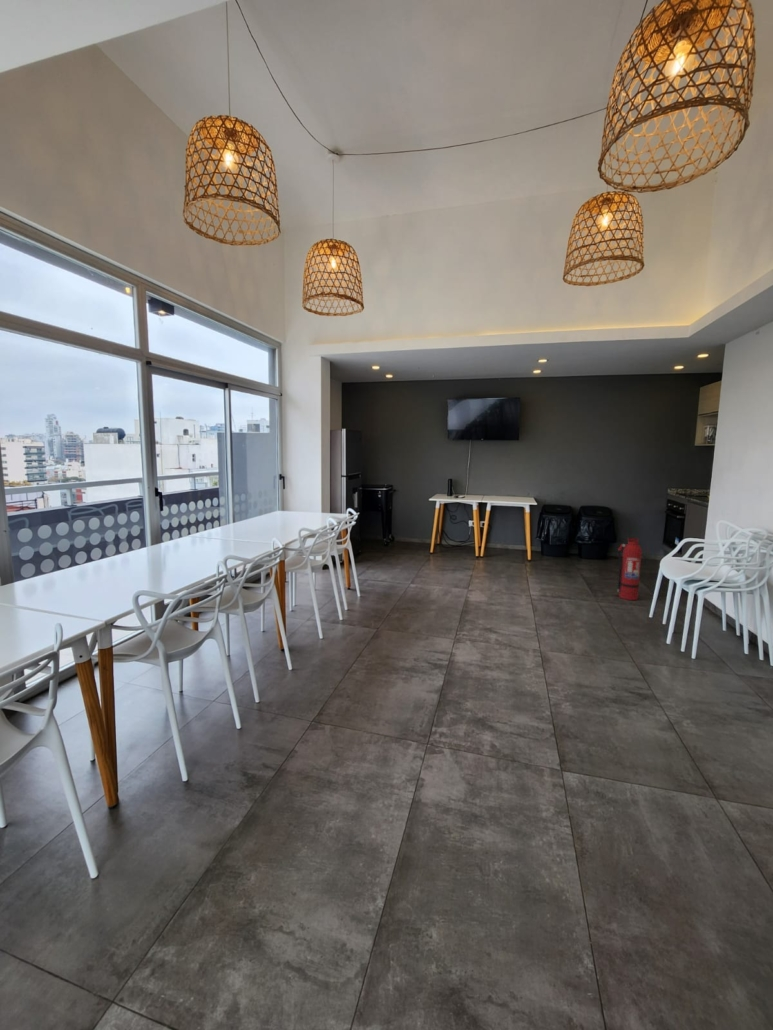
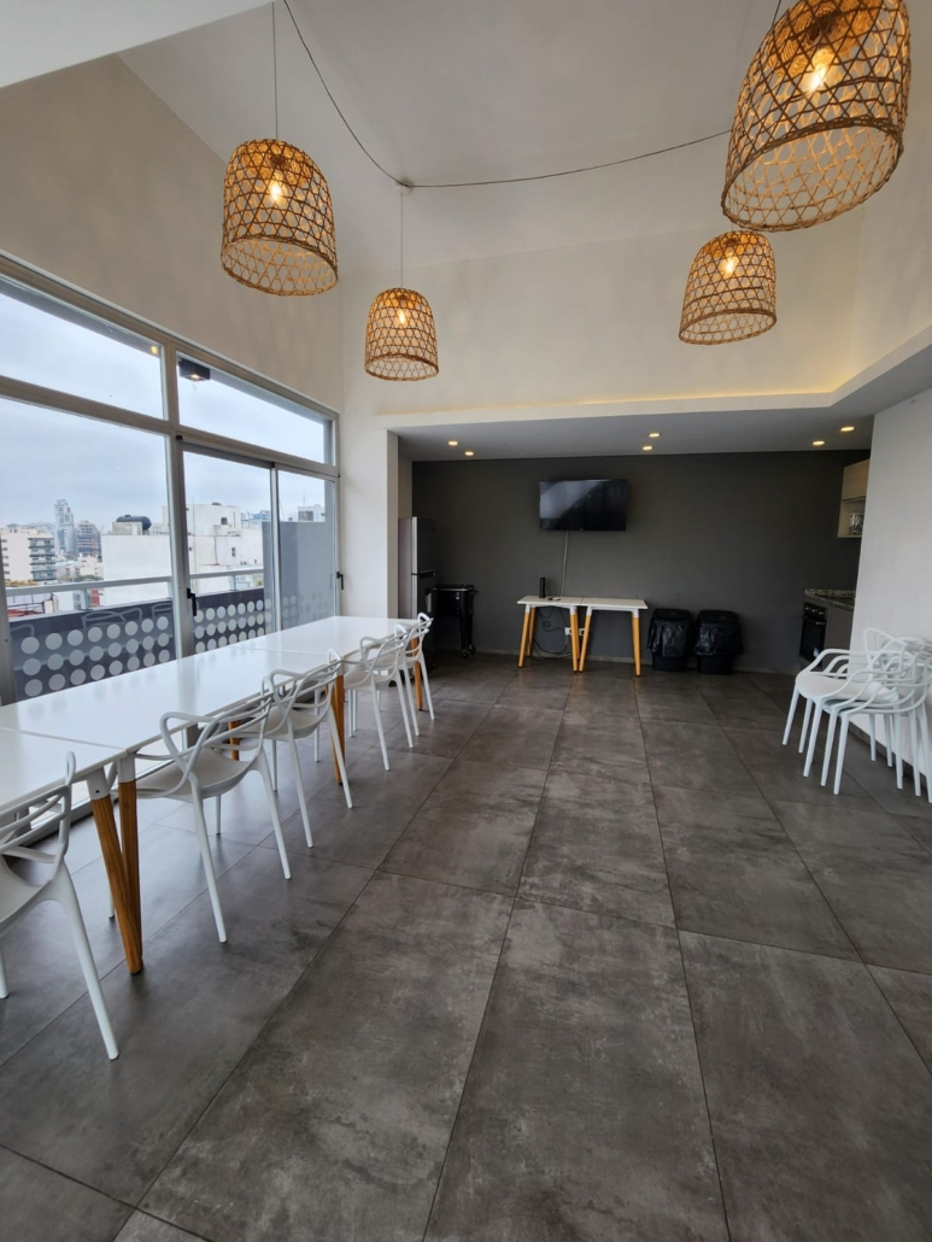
- fire extinguisher (628, 568)
